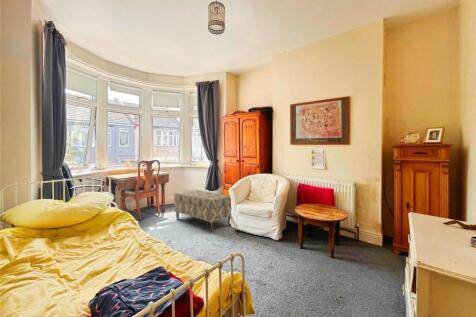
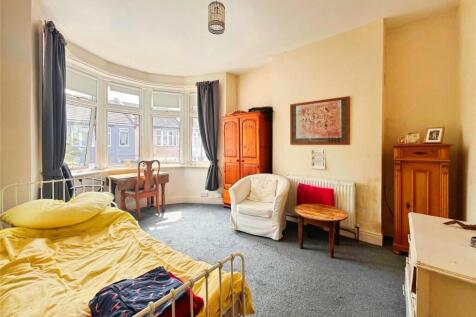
- bench (202, 208)
